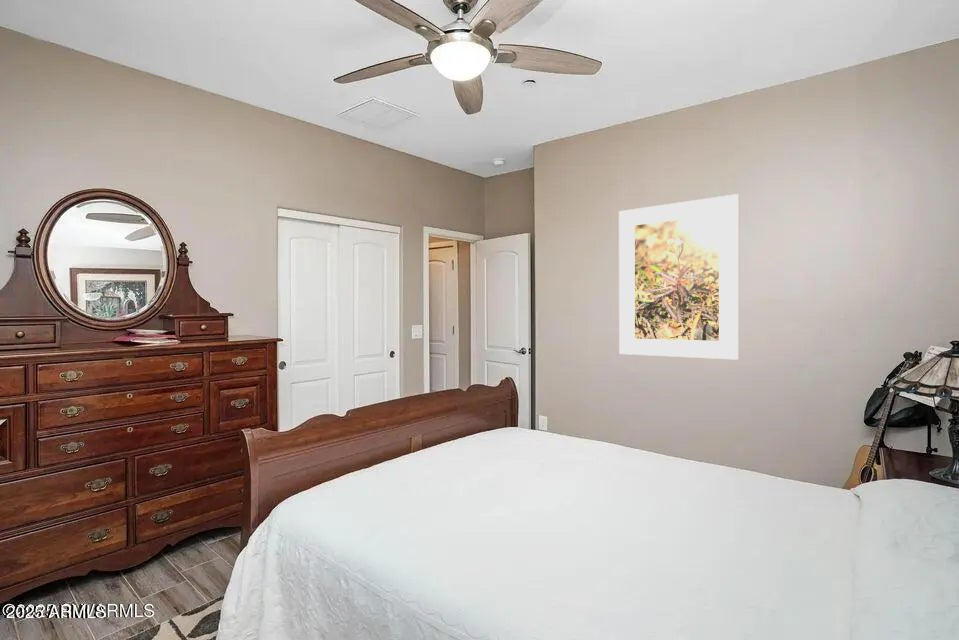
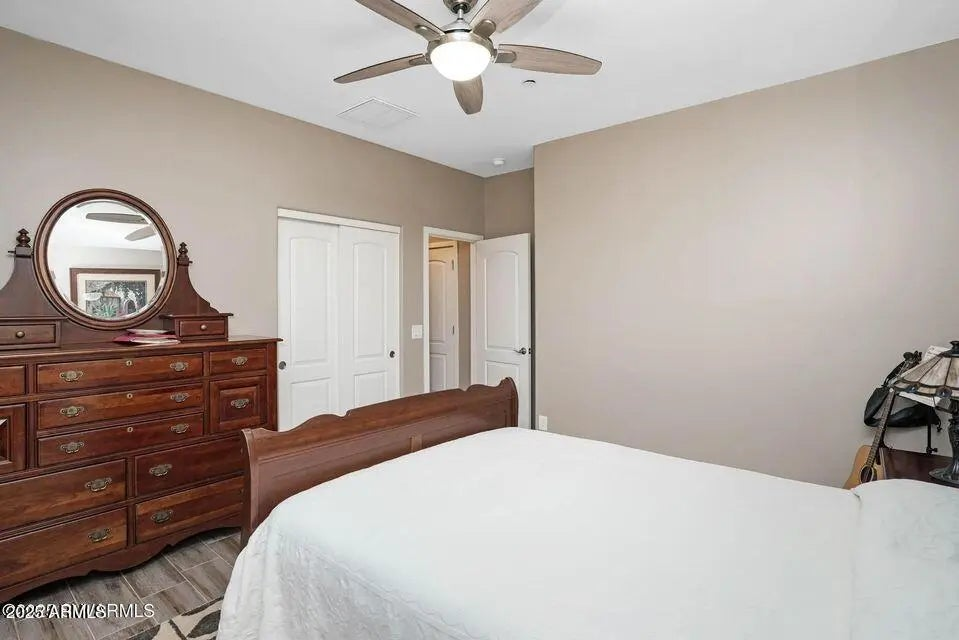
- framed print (674, 280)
